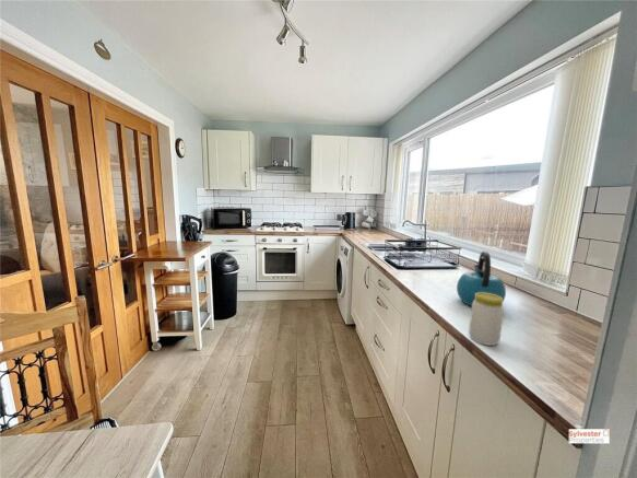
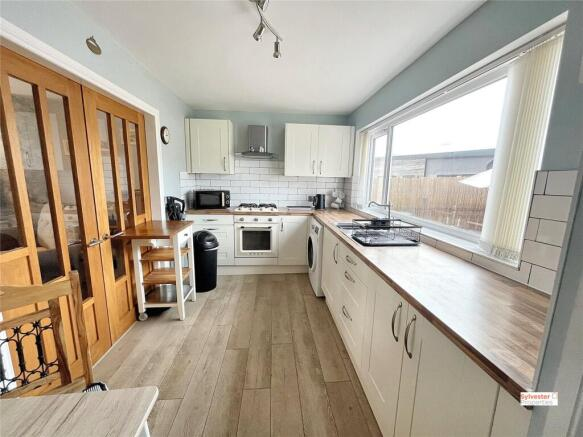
- jar (485, 317)
- kettle (481, 277)
